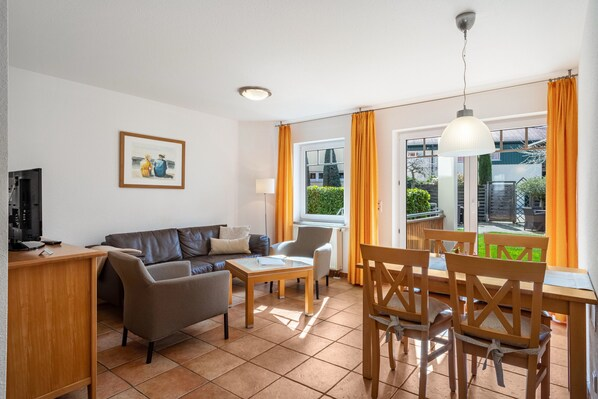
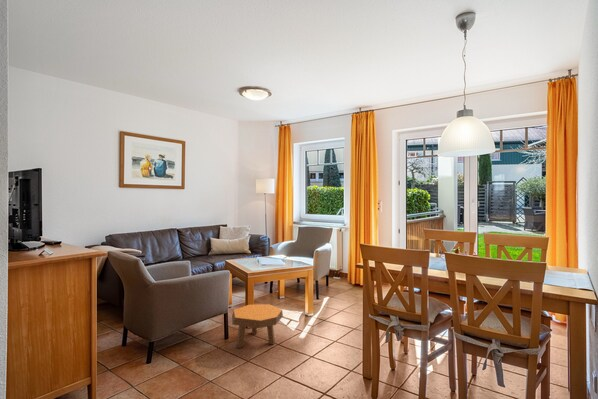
+ footstool (257, 326)
